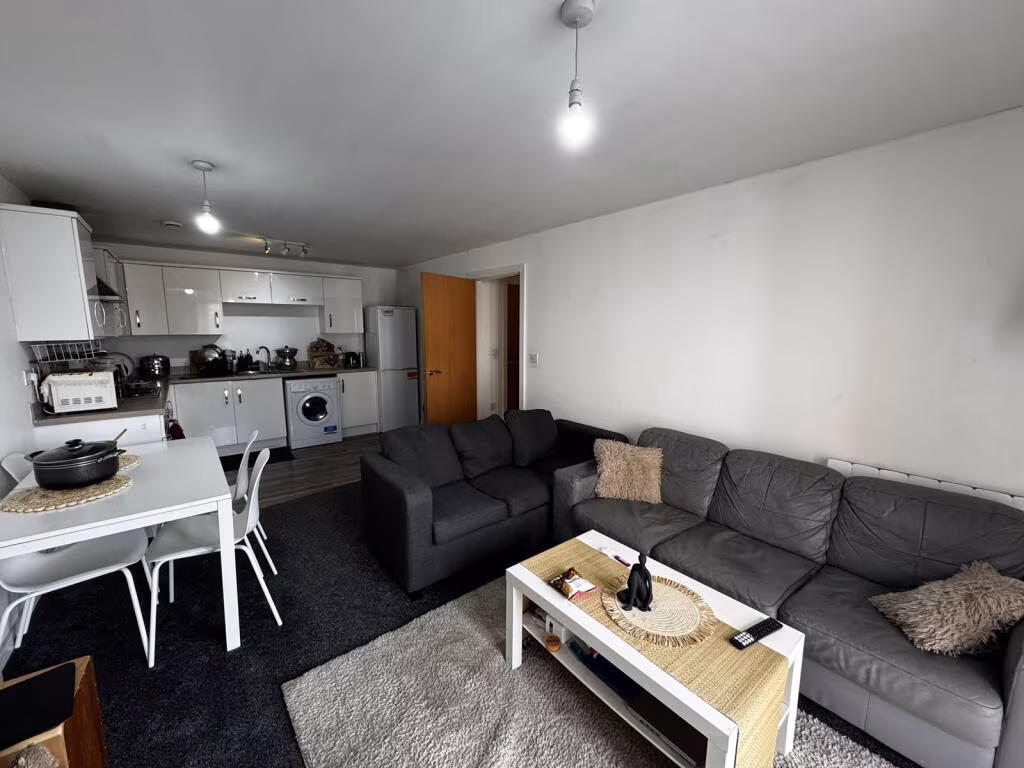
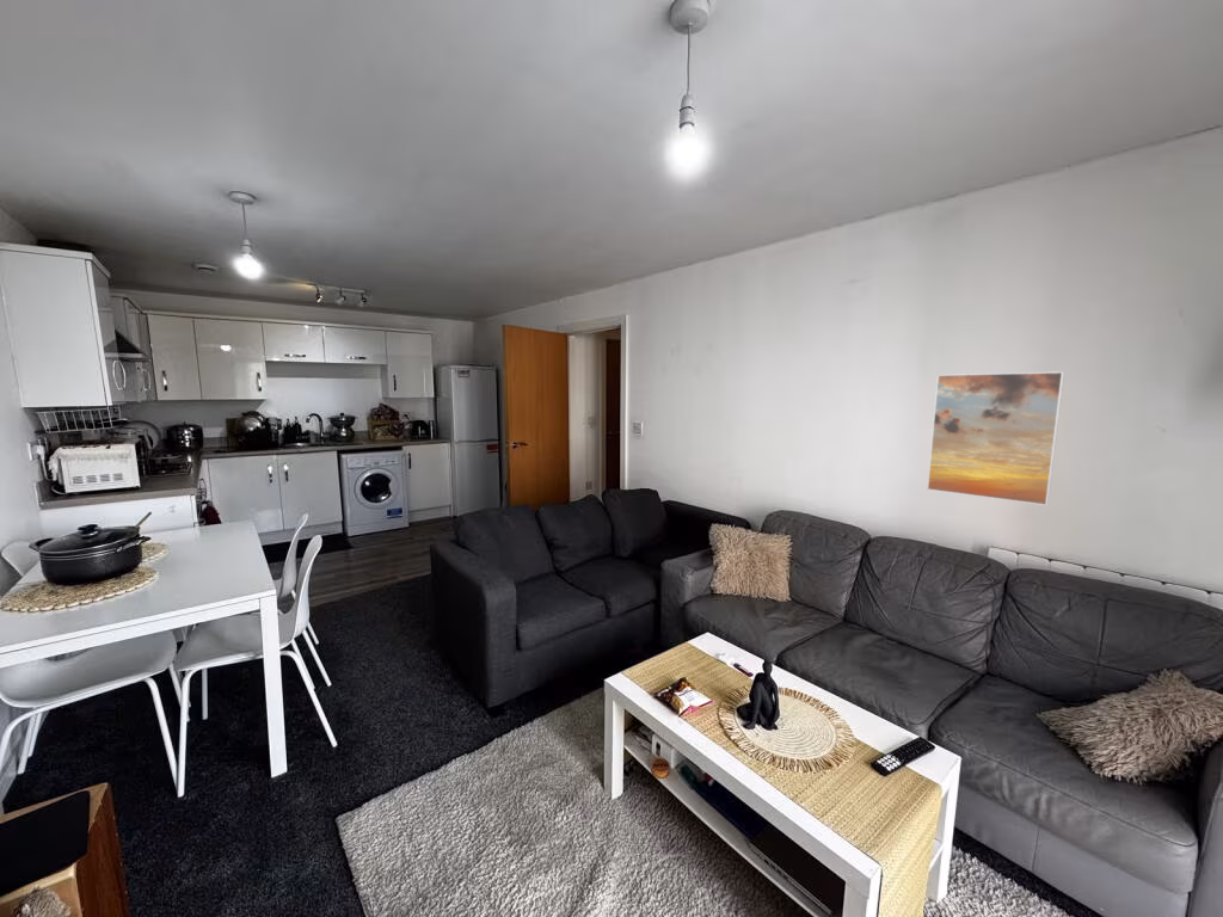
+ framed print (989, 436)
